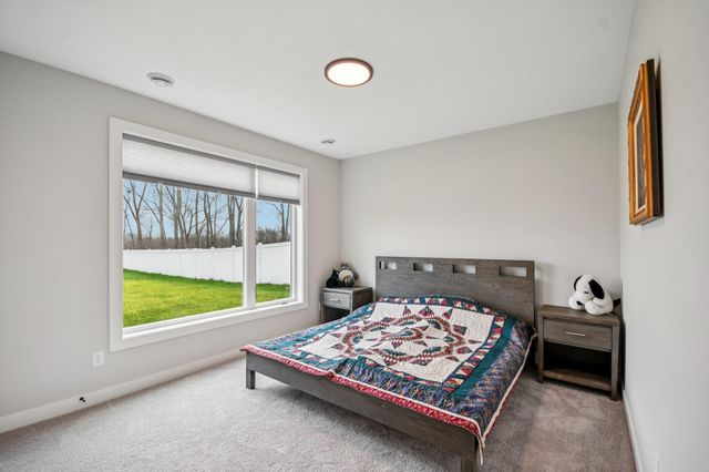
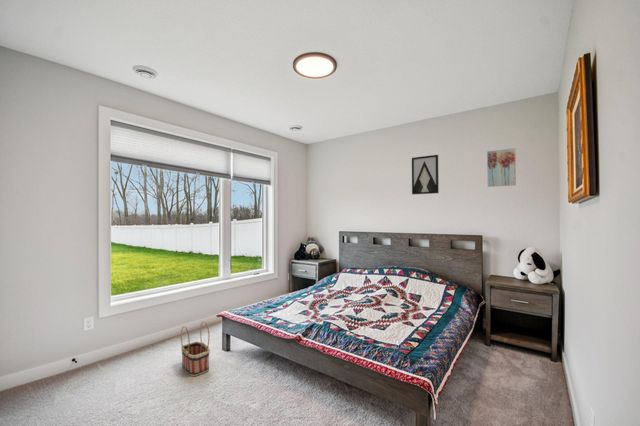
+ basket (195, 346)
+ wall art (424, 175)
+ wall art (501, 168)
